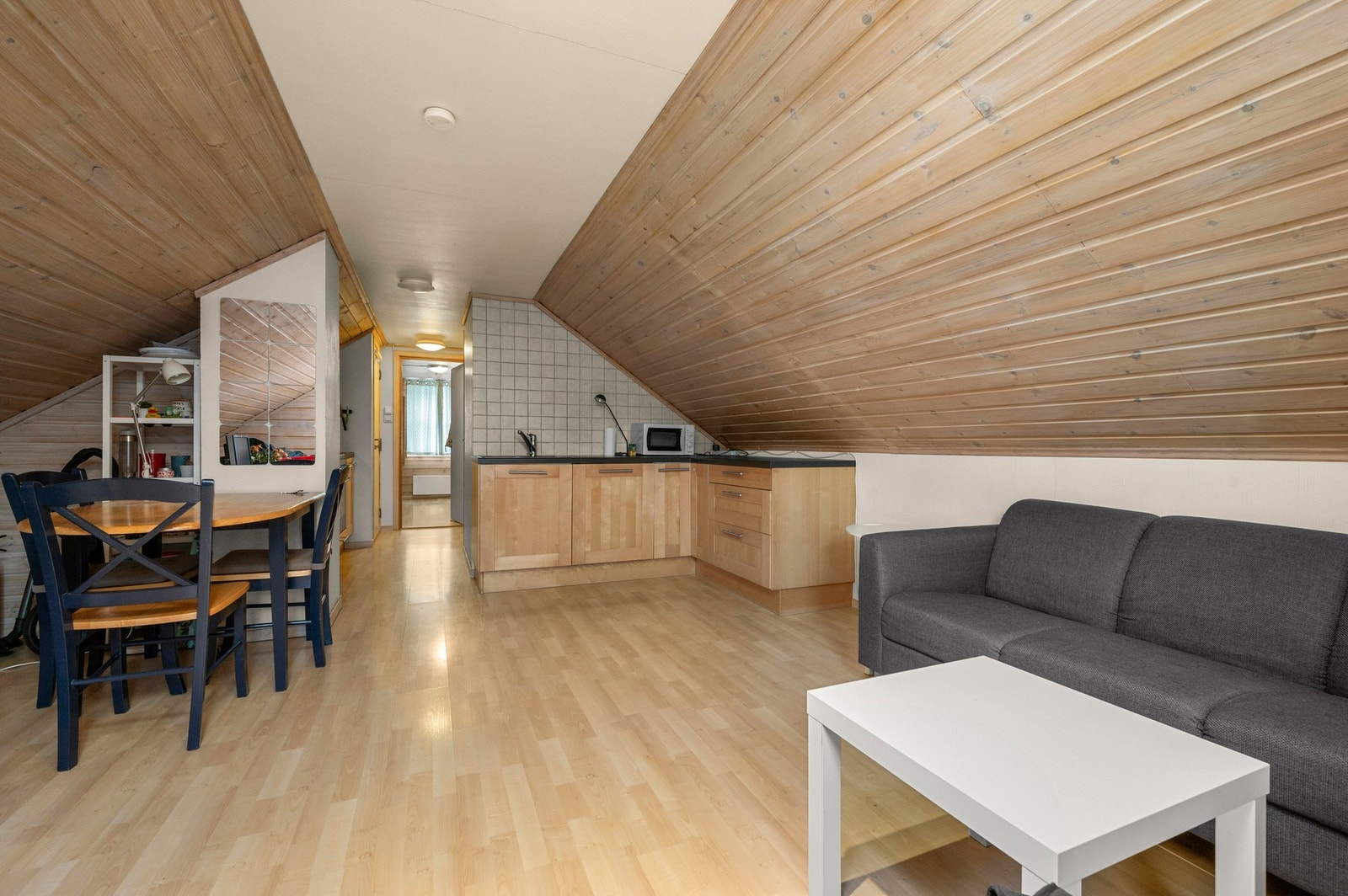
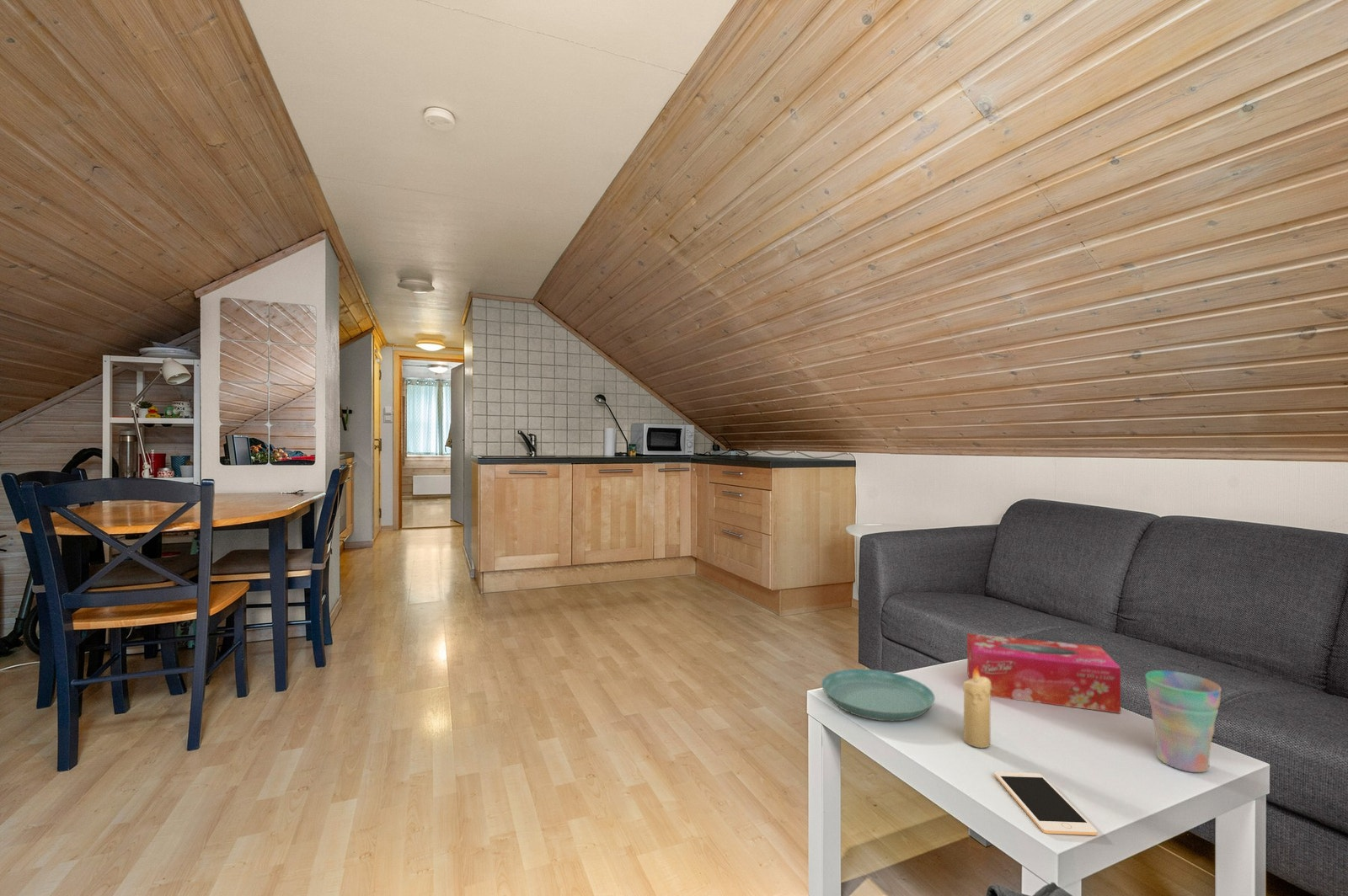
+ cup (1182, 722)
+ tissue box (1037, 669)
+ saucer (876, 695)
+ cell phone (1041, 801)
+ candle (976, 704)
